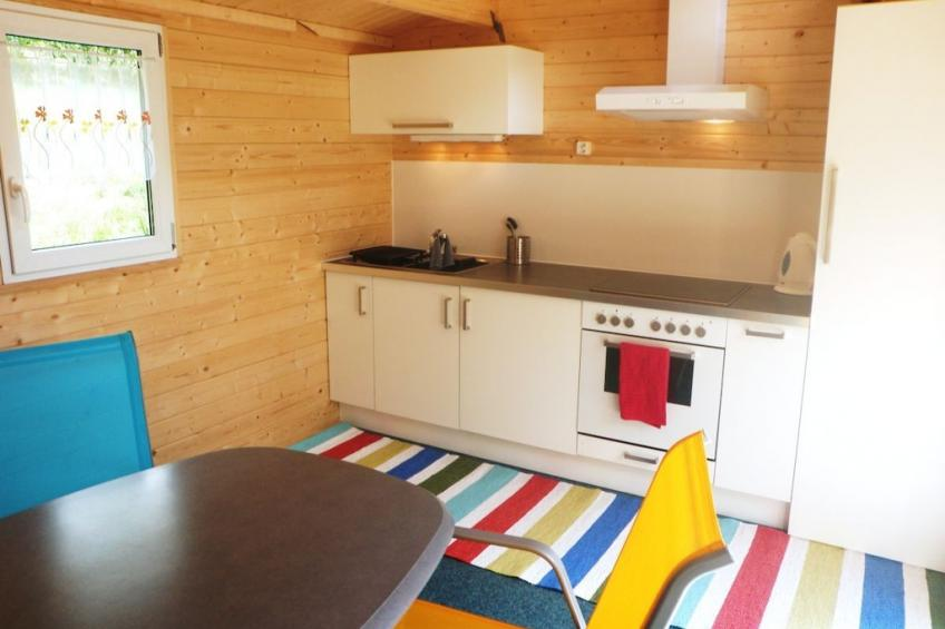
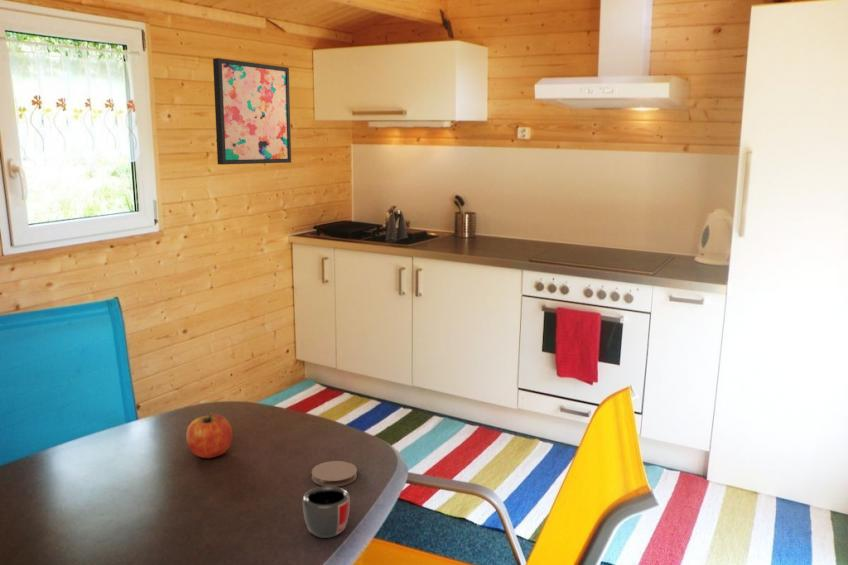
+ mug (330, 509)
+ fruit (209, 433)
+ wall art (254, 114)
+ coaster (334, 473)
